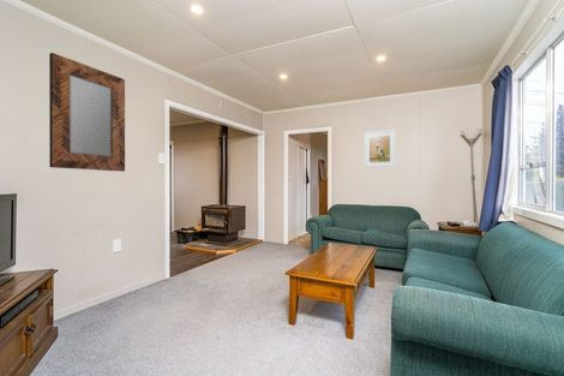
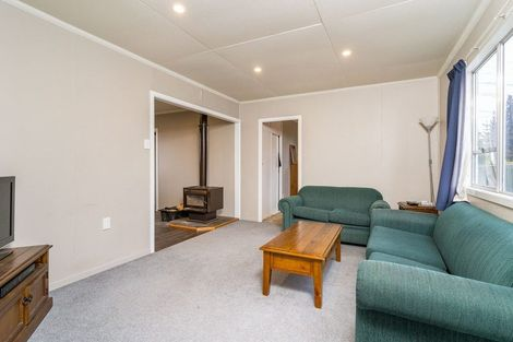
- home mirror (91, 118)
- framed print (379, 149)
